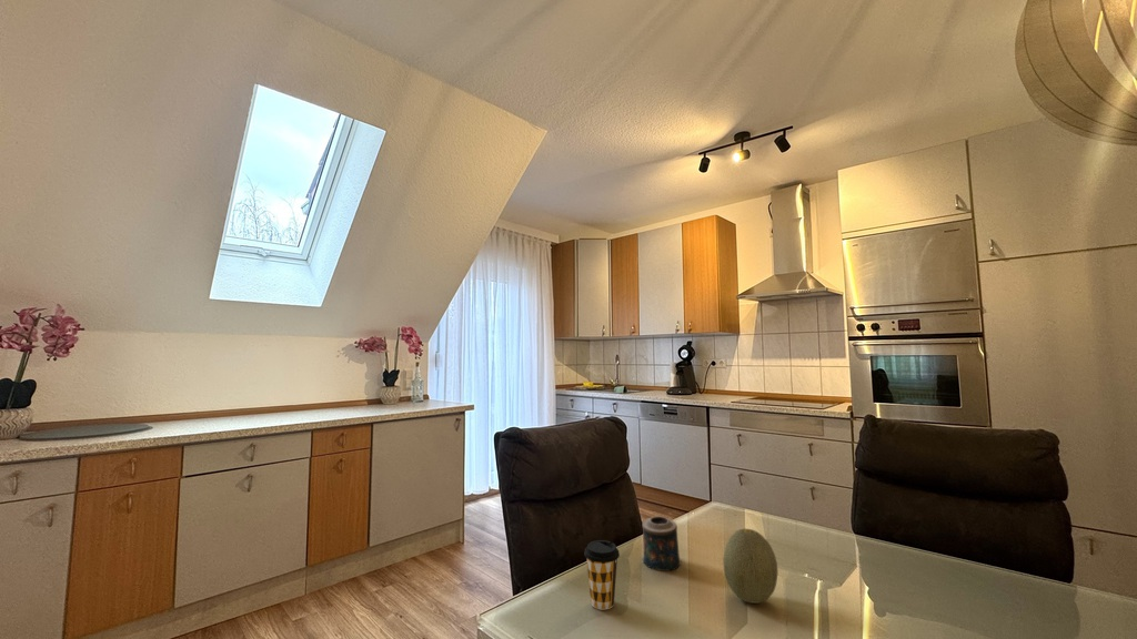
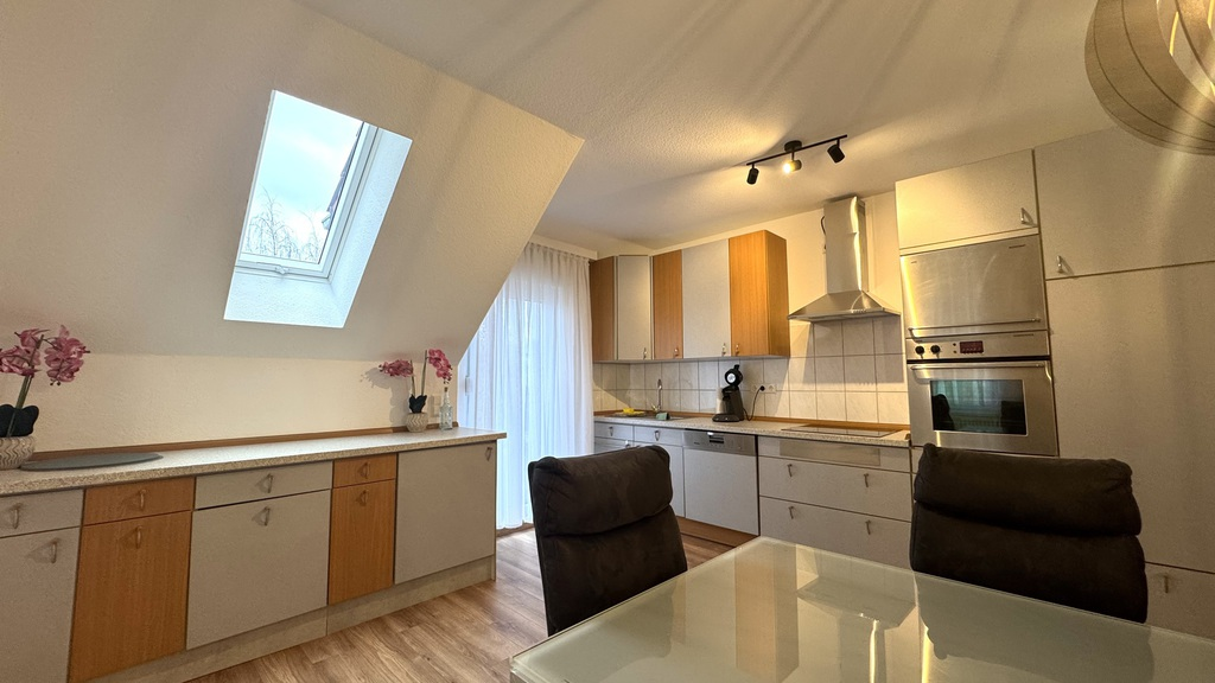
- coffee cup (602, 574)
- fruit (749, 564)
- candle (658, 538)
